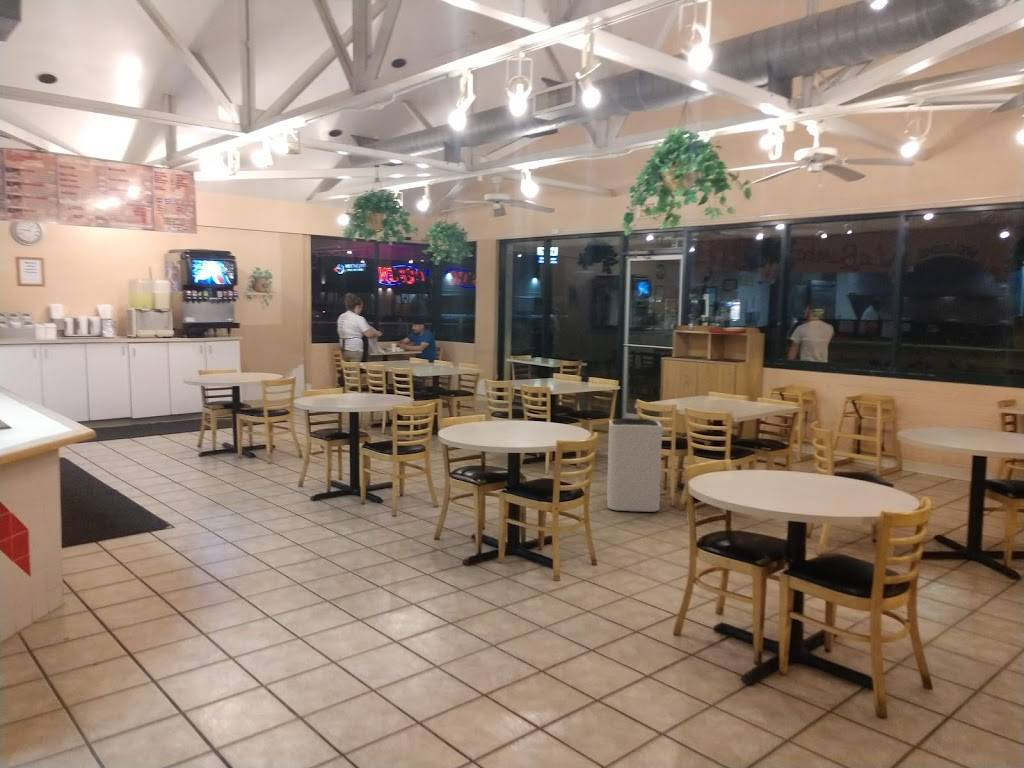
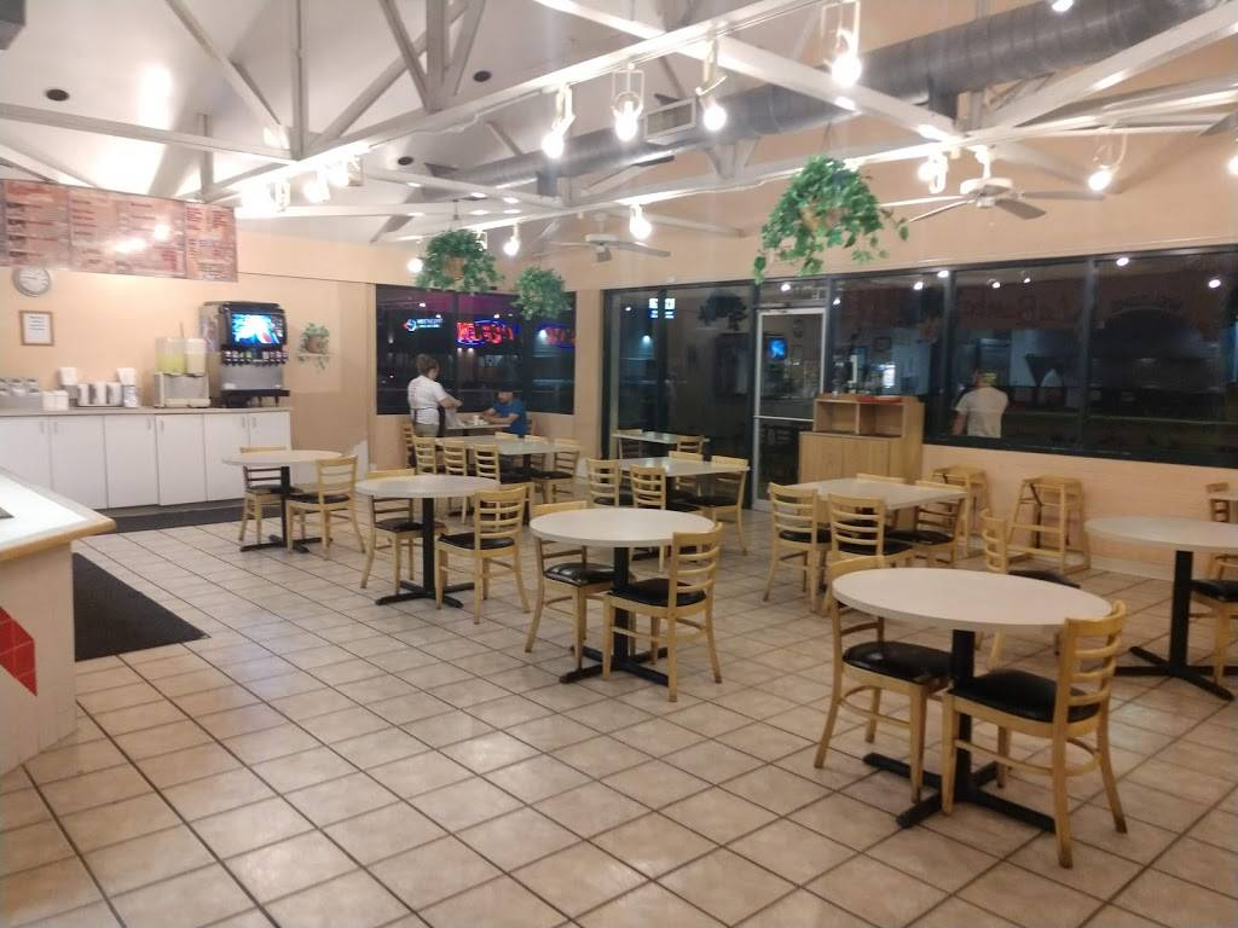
- trash can (633, 463)
